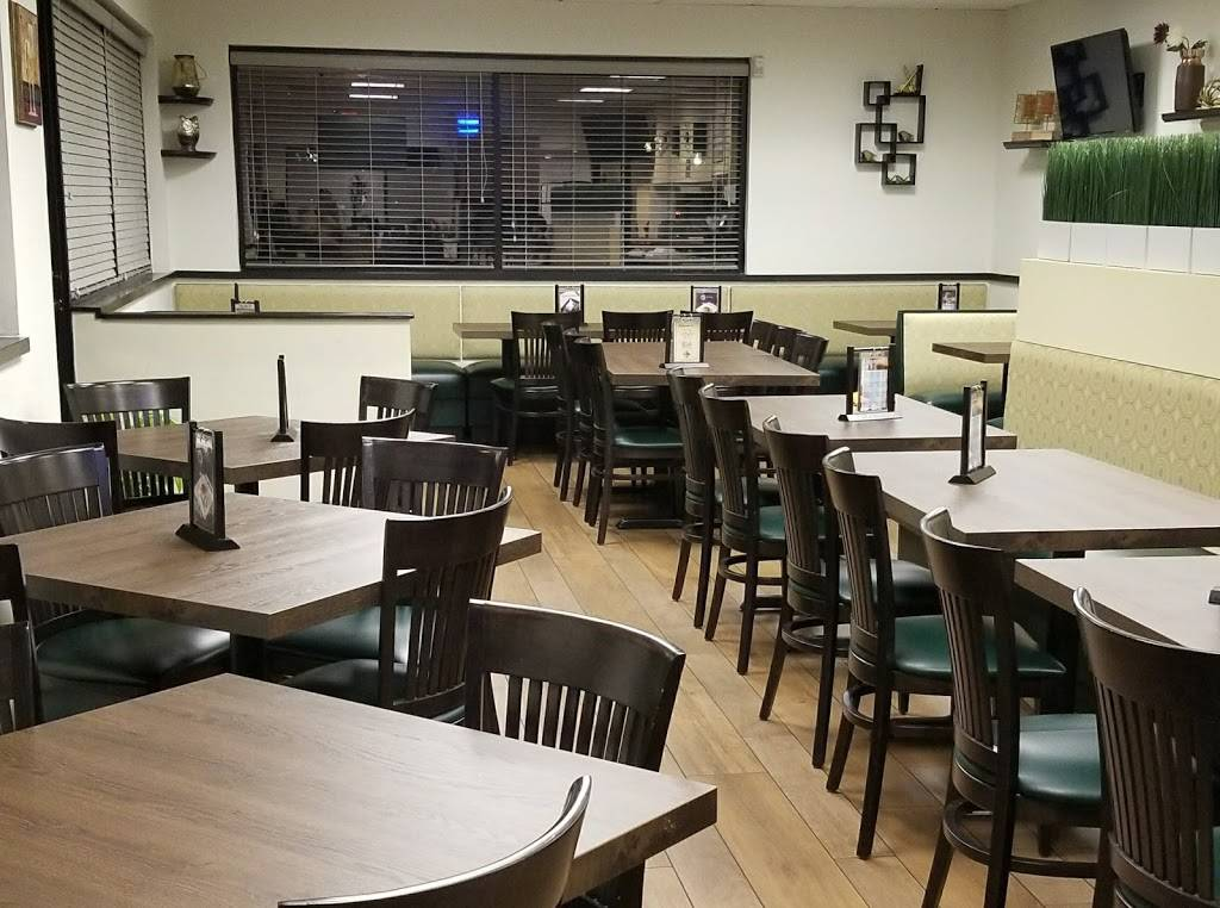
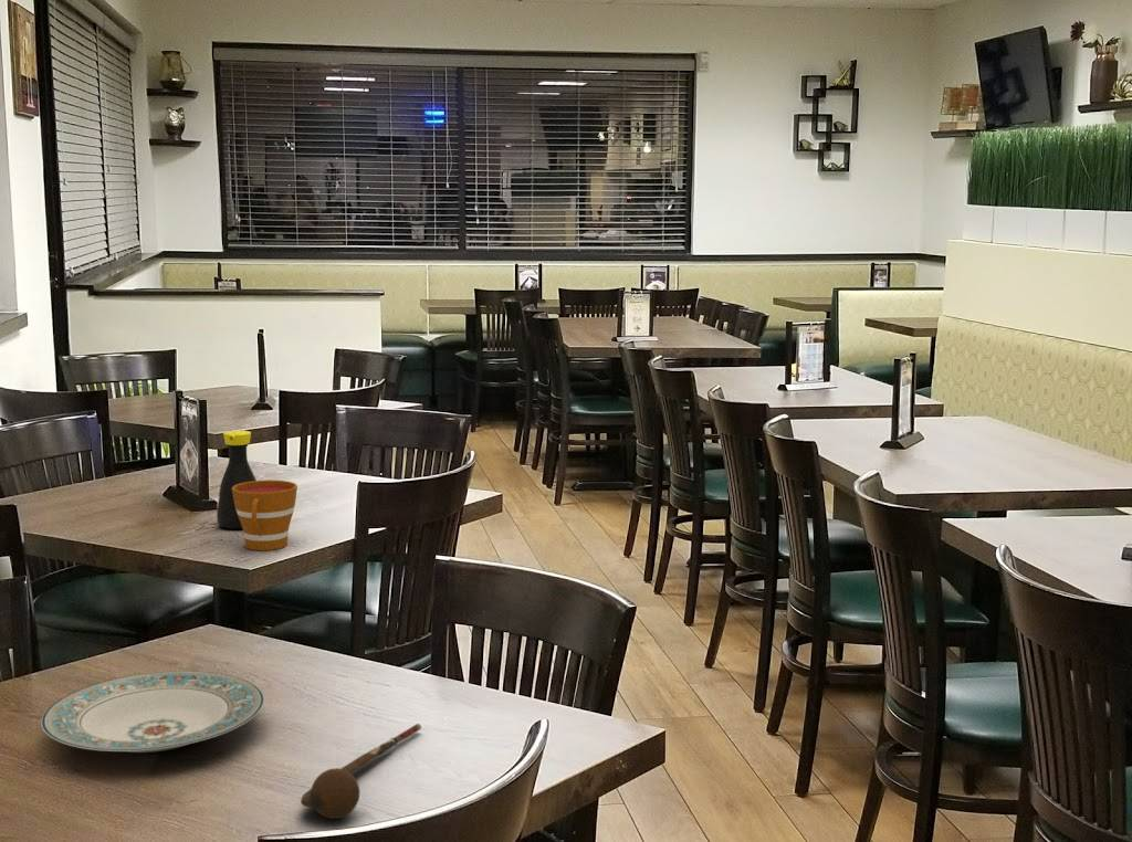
+ plate (155, 719)
+ cup (264, 517)
+ spoon (378, 752)
+ bottle (239, 478)
